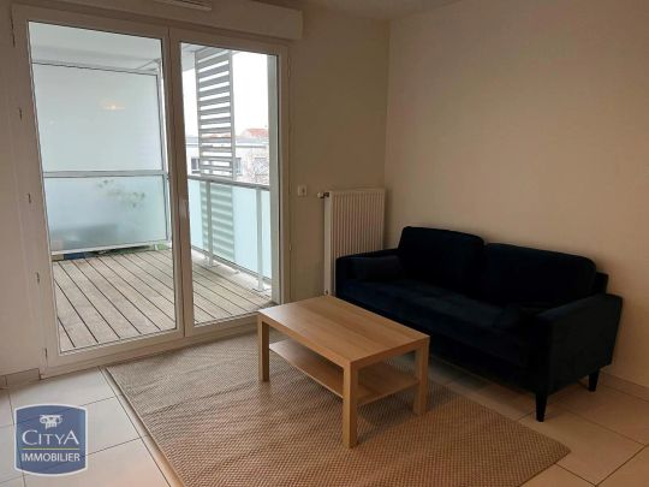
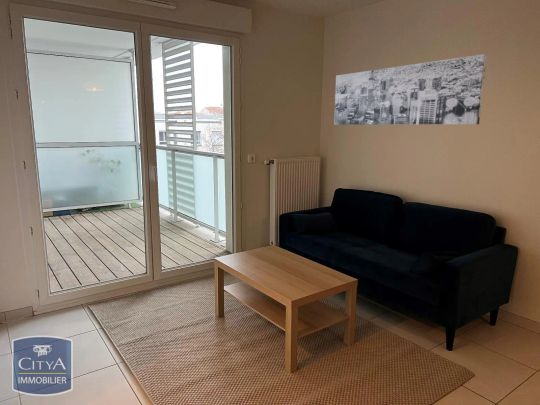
+ wall art (396, 96)
